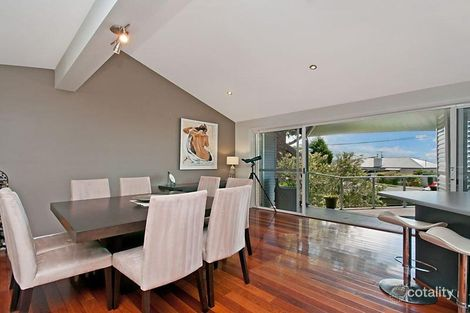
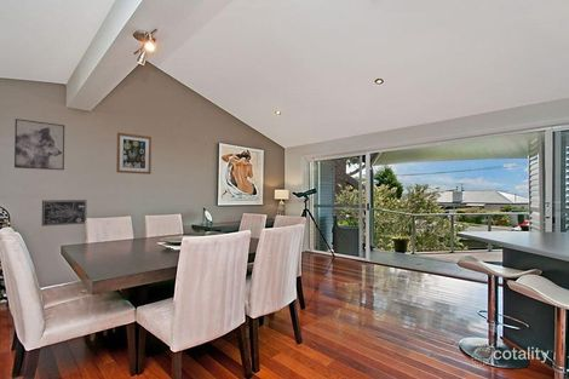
+ wall art (134, 154)
+ wall art (64, 212)
+ wall art (40, 145)
